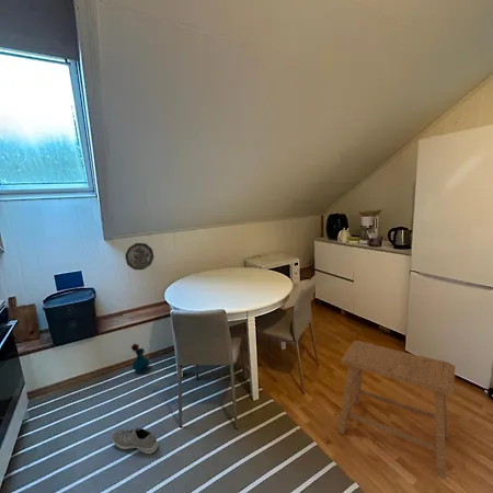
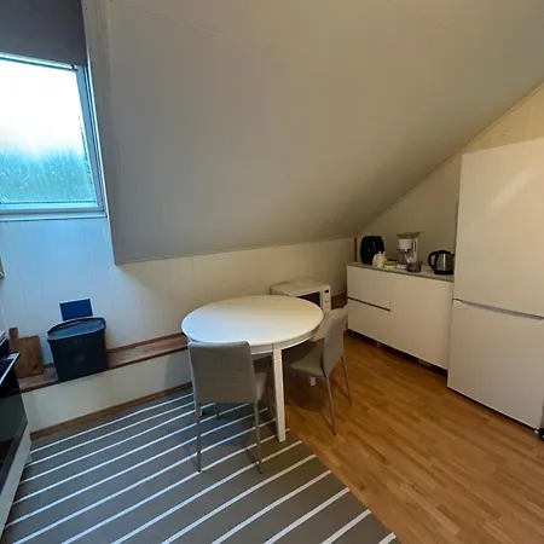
- vase (140, 356)
- sneaker (135, 435)
- decorative plate (139, 256)
- stool (394, 401)
